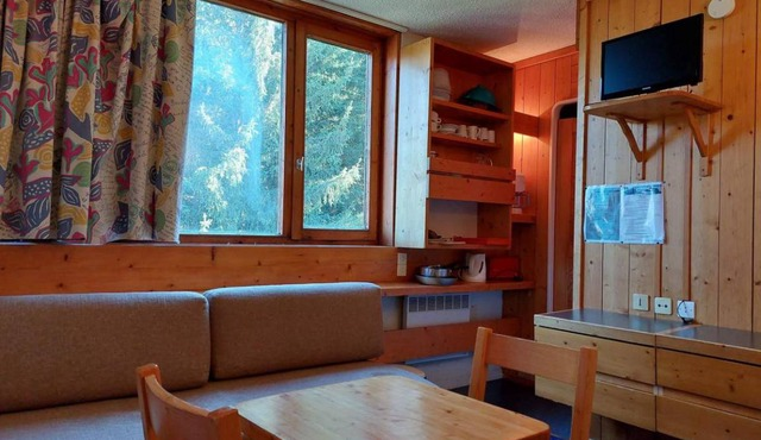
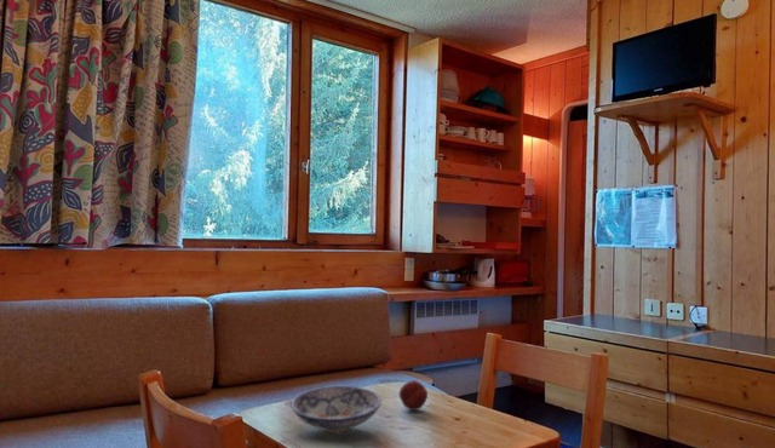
+ bowl (335, 413)
+ apple (412, 395)
